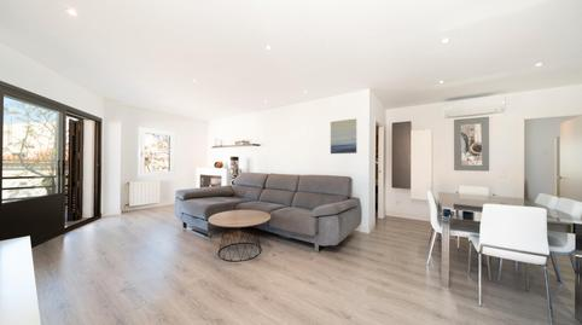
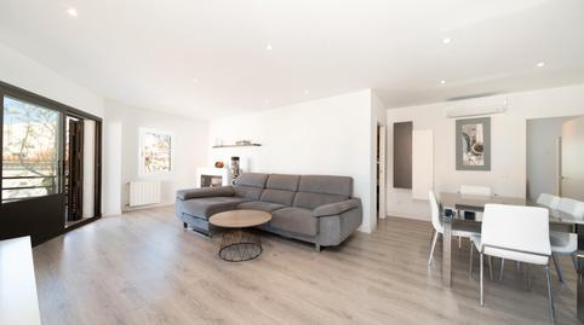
- wall art (343, 137)
